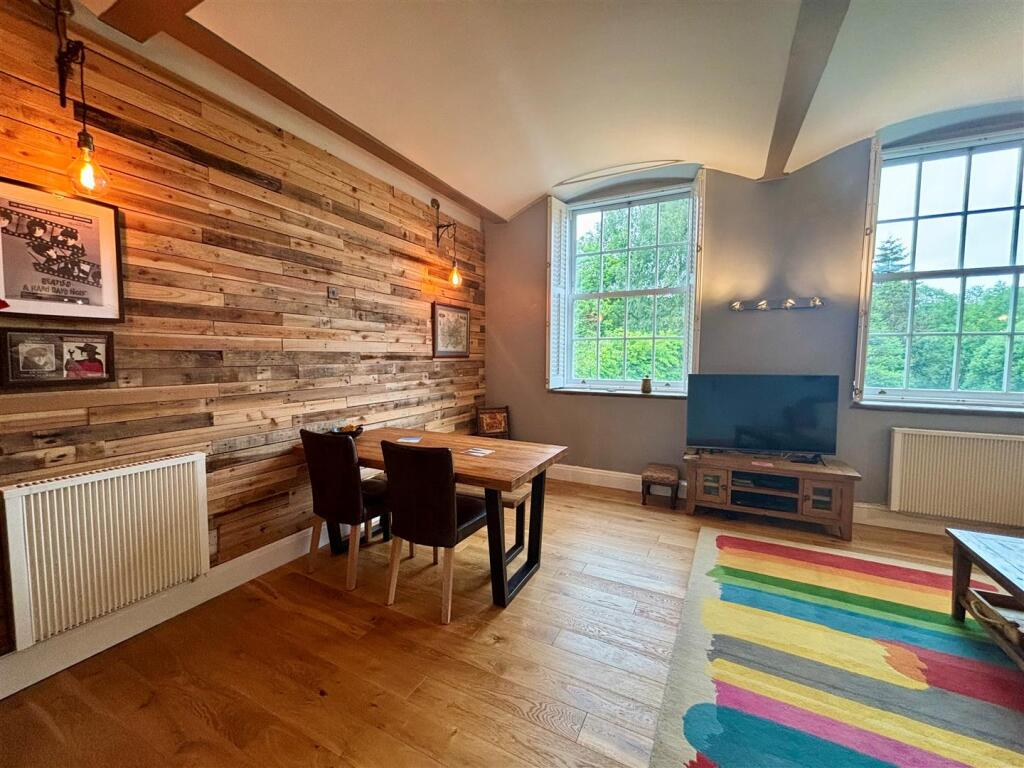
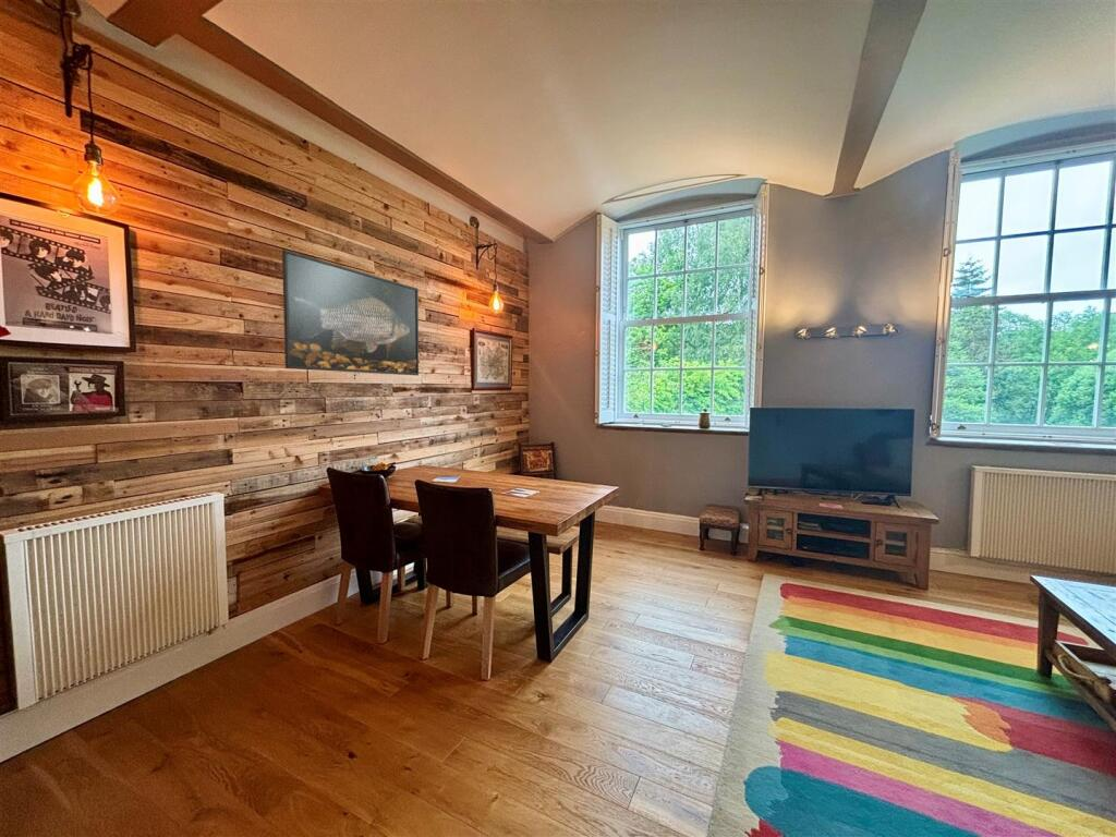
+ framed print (361, 323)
